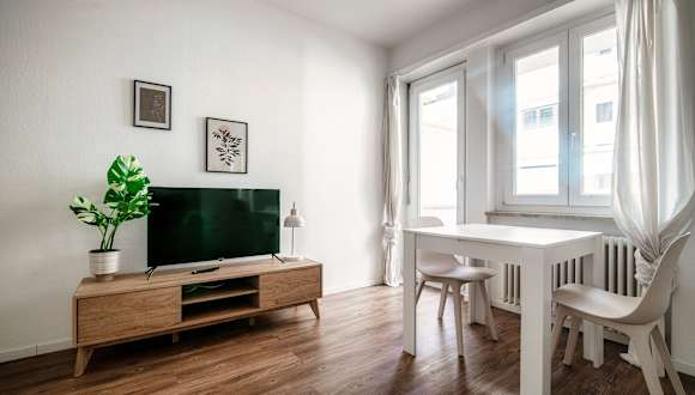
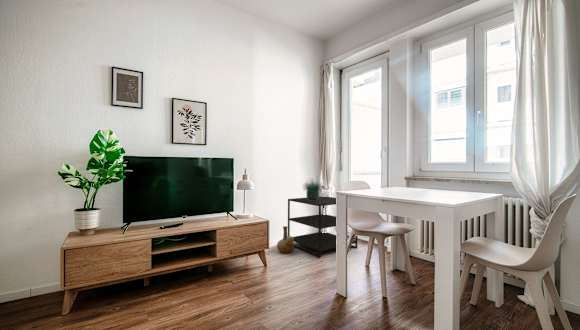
+ vase (286, 239)
+ side table (321, 223)
+ potted plant (312, 186)
